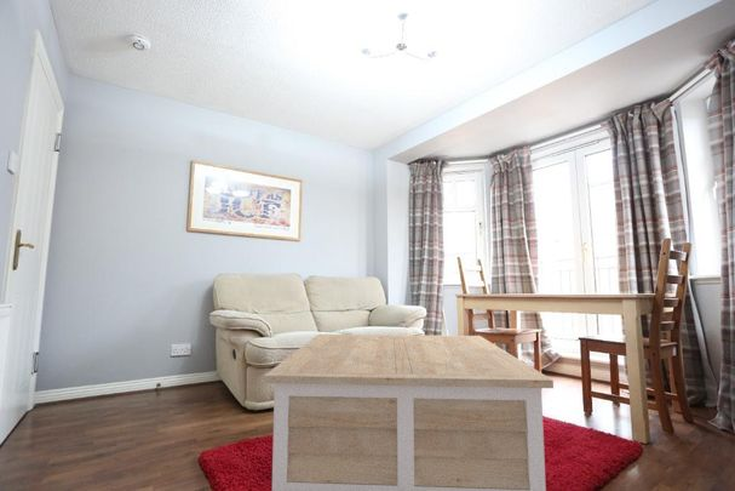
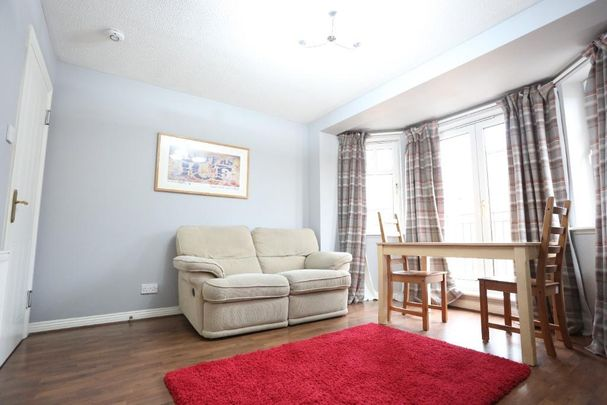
- coffee table (401, 400)
